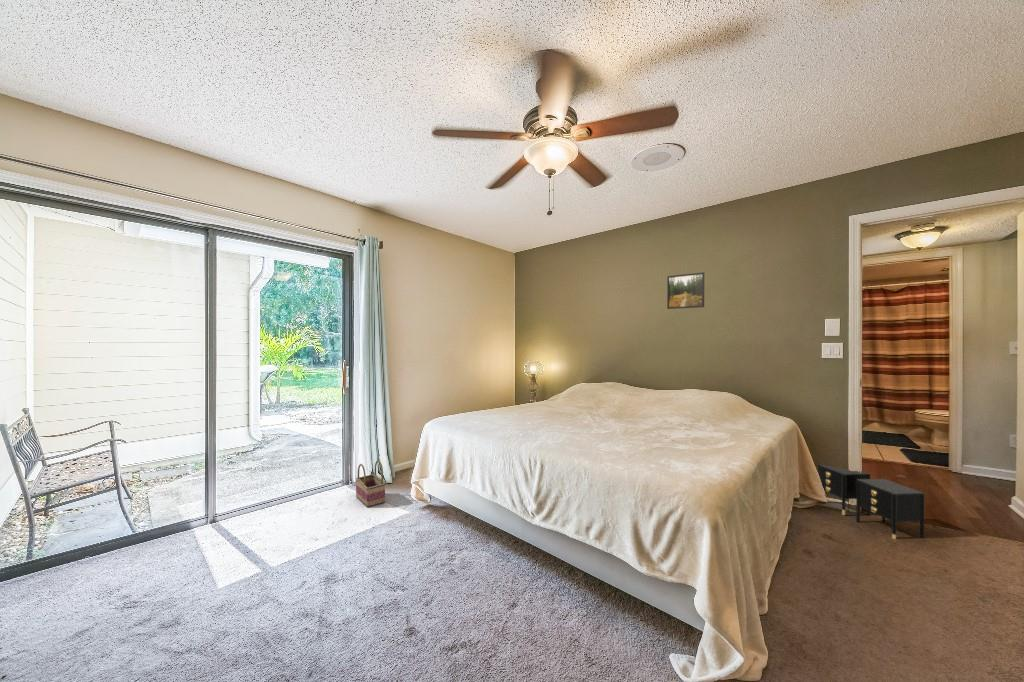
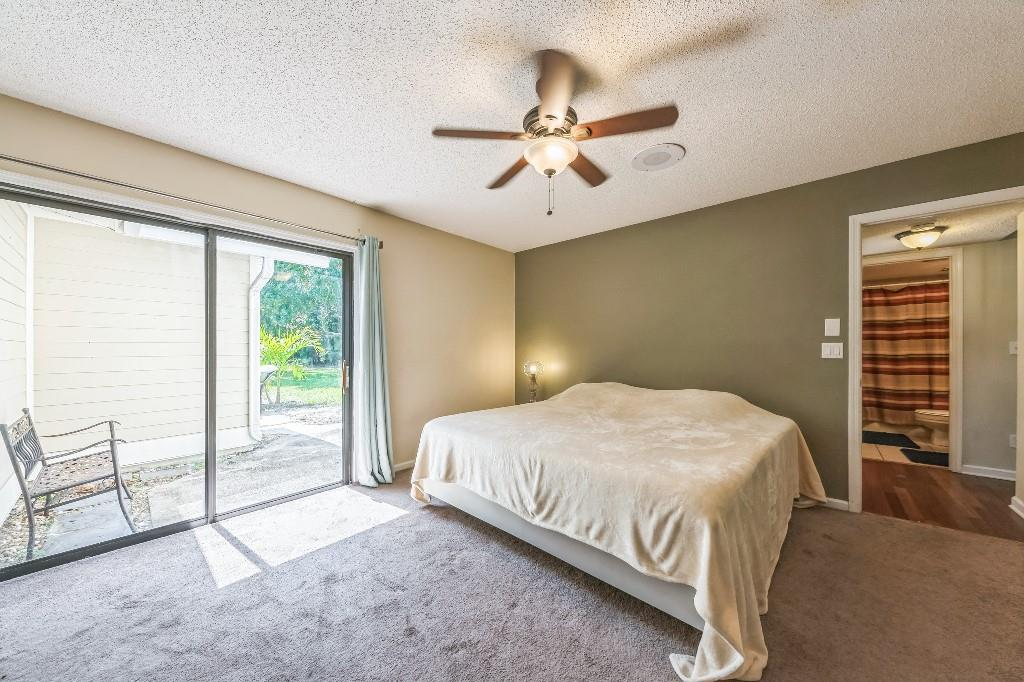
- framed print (685, 291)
- nightstand (863, 497)
- basket (370, 481)
